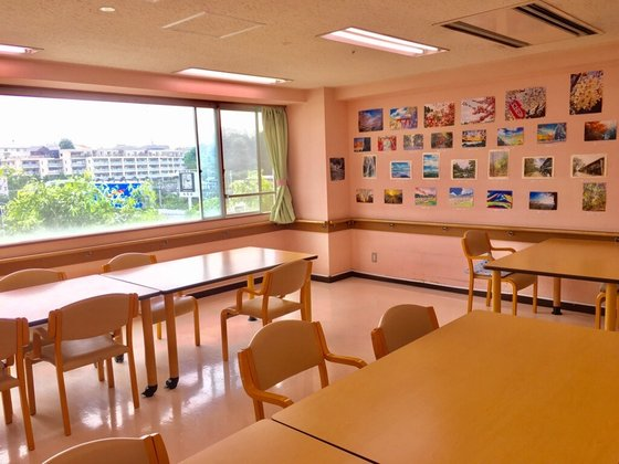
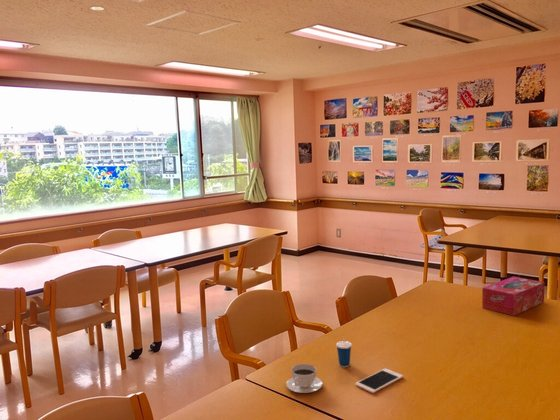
+ cup (344, 348)
+ cell phone (379, 380)
+ teacup (304, 377)
+ tissue box (513, 294)
